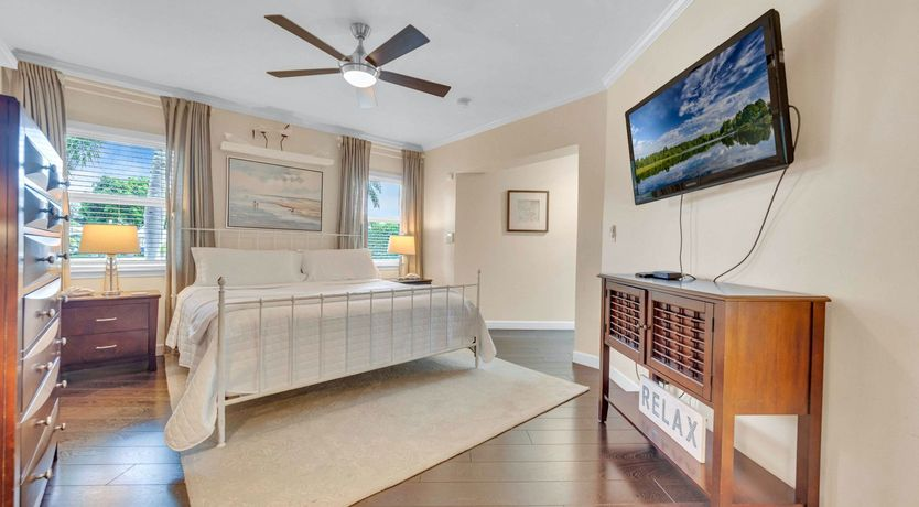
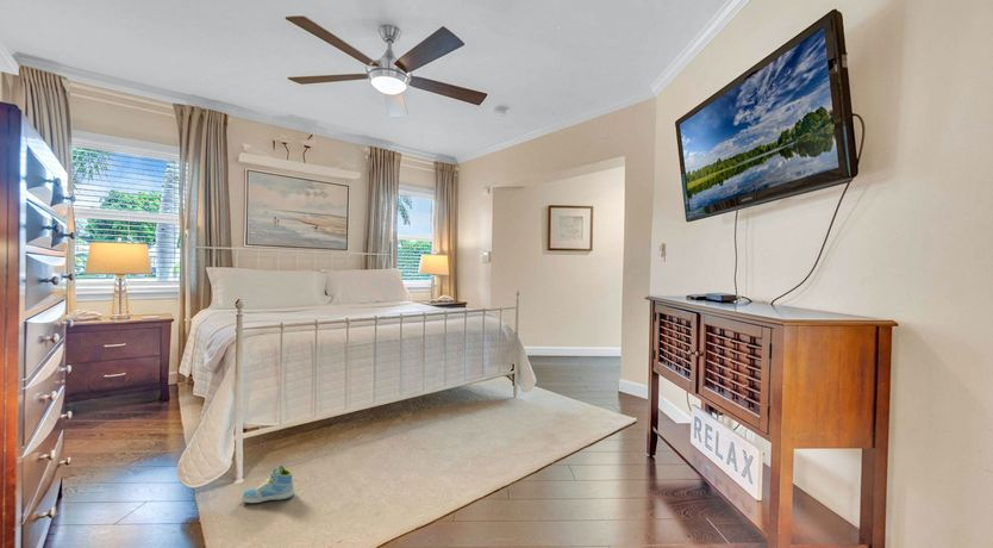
+ sneaker (268, 481)
